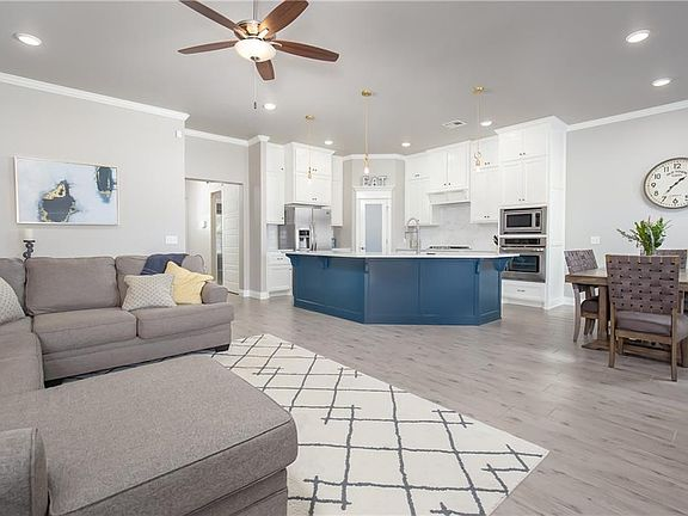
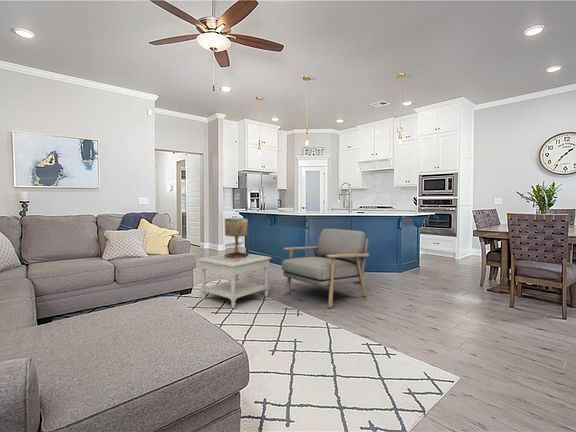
+ armchair (324, 263)
+ side table (234, 277)
+ table lamp (236, 237)
